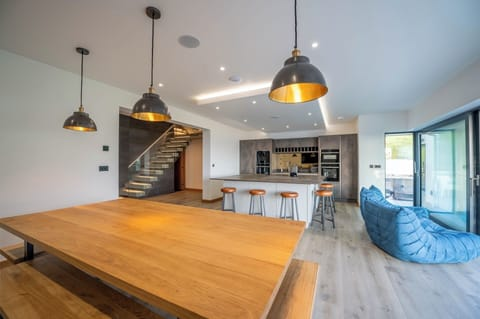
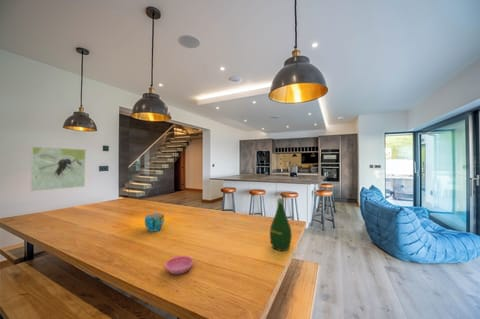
+ bottle (280, 223)
+ cup (153, 222)
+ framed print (60, 168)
+ saucer (179, 265)
